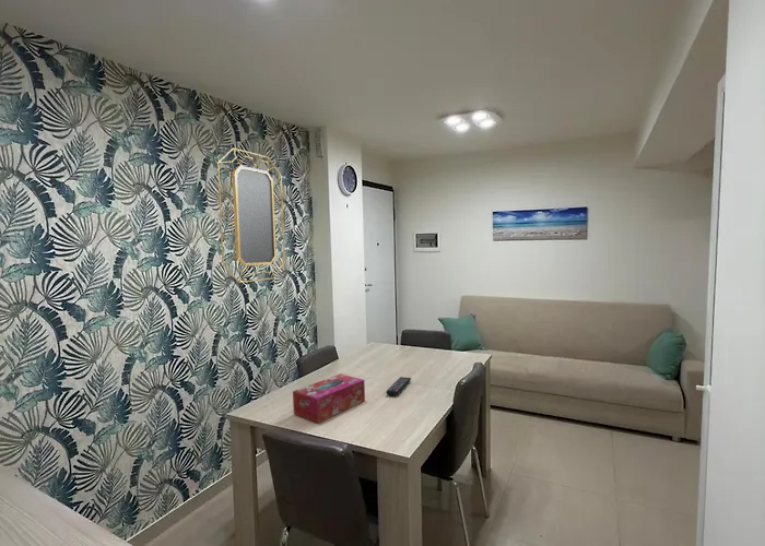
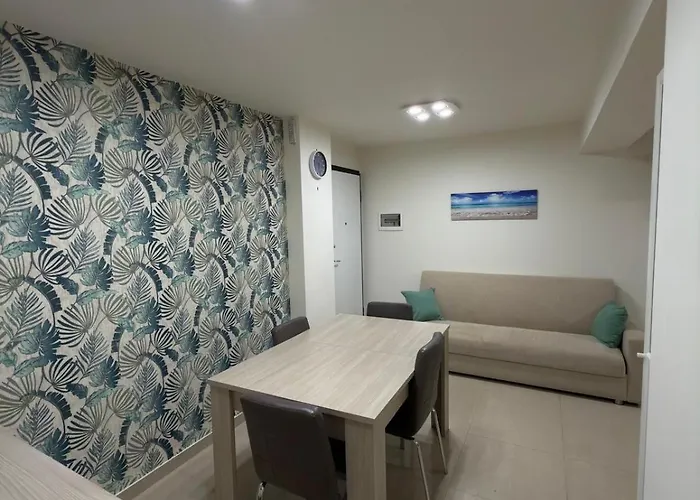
- tissue box (330, 395)
- home mirror (256, 216)
- remote control (399, 385)
